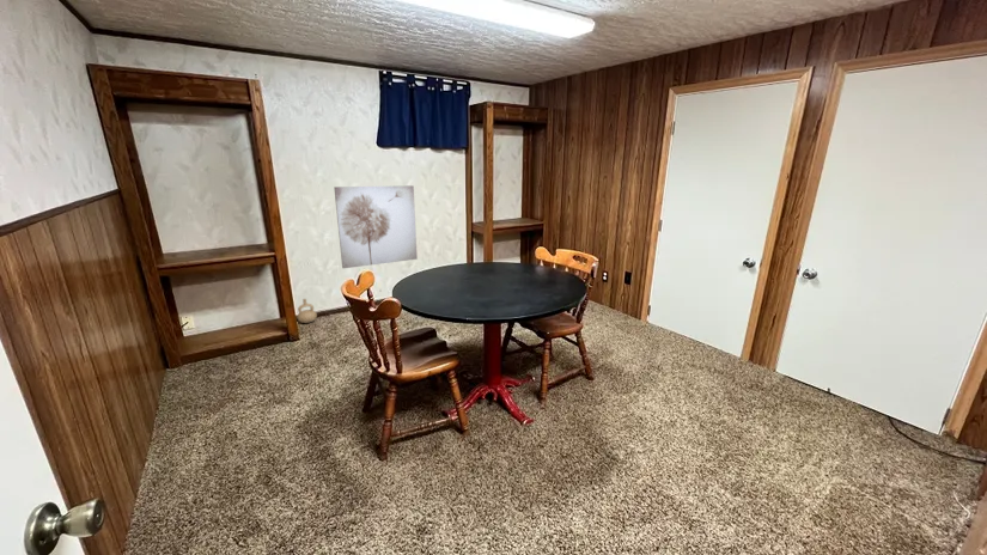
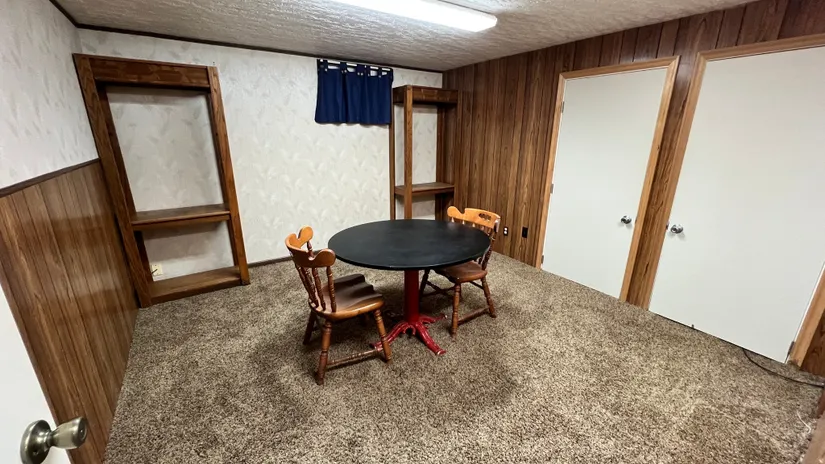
- ceramic jug (306, 310)
- wall art (378, 225)
